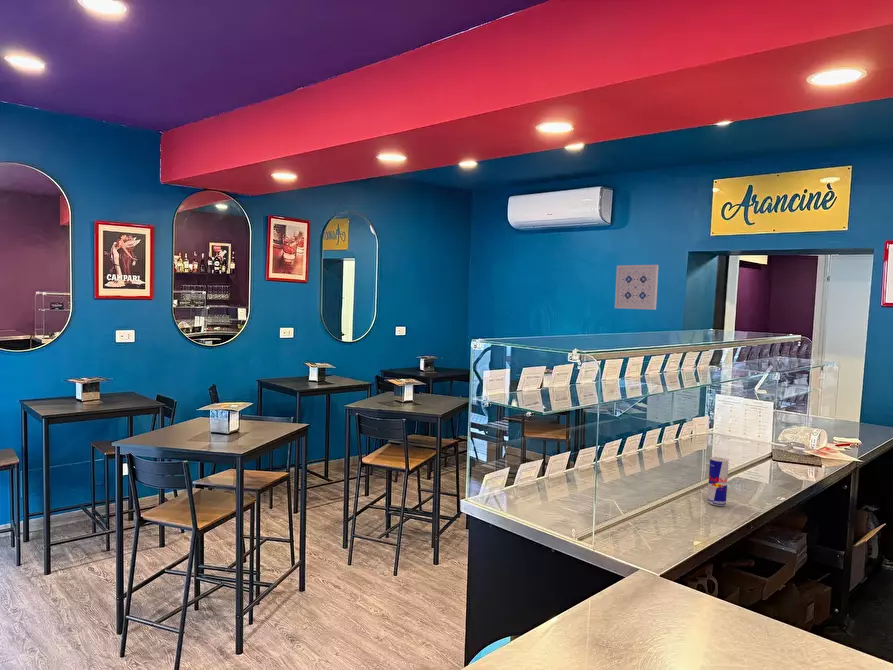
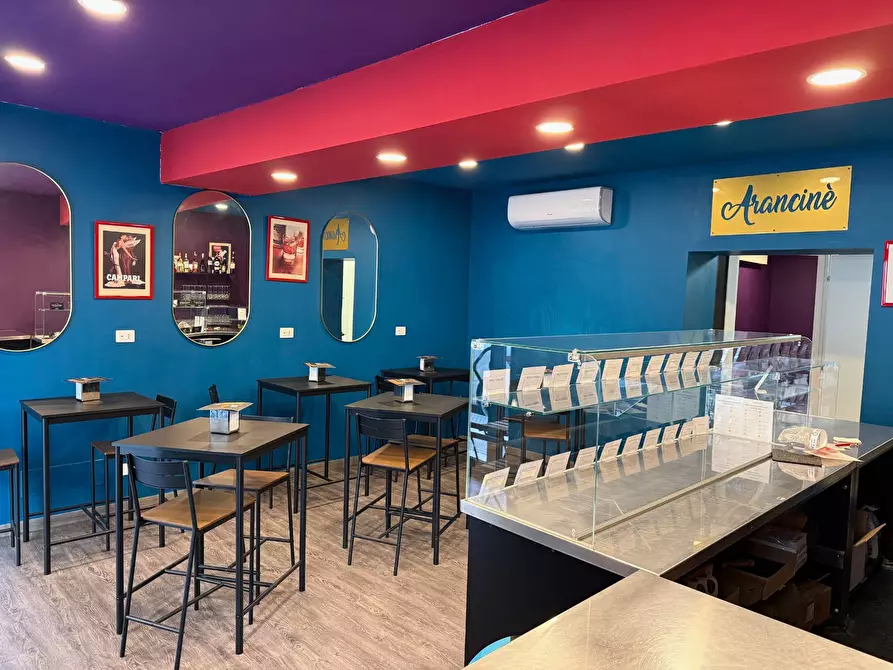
- beverage can (717, 481)
- wall art (636, 287)
